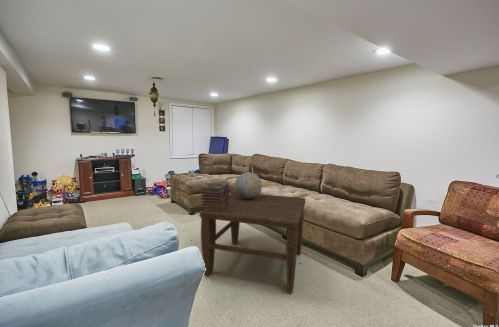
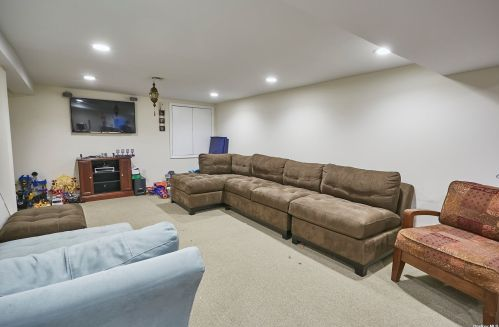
- coffee table (257, 224)
- book stack (215, 196)
- decorative globe (248, 185)
